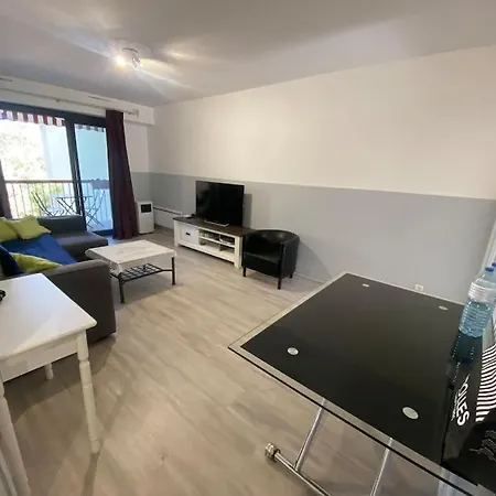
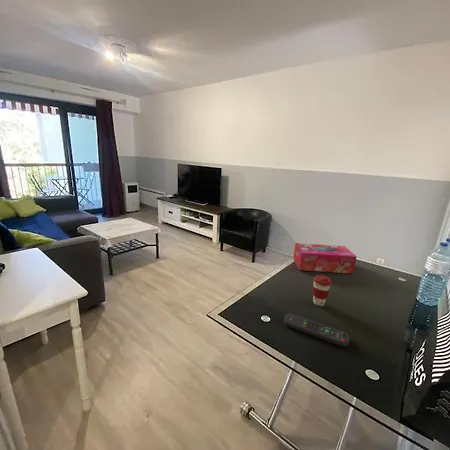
+ tissue box (322, 257)
+ coffee cup (320, 290)
+ remote control (315, 328)
